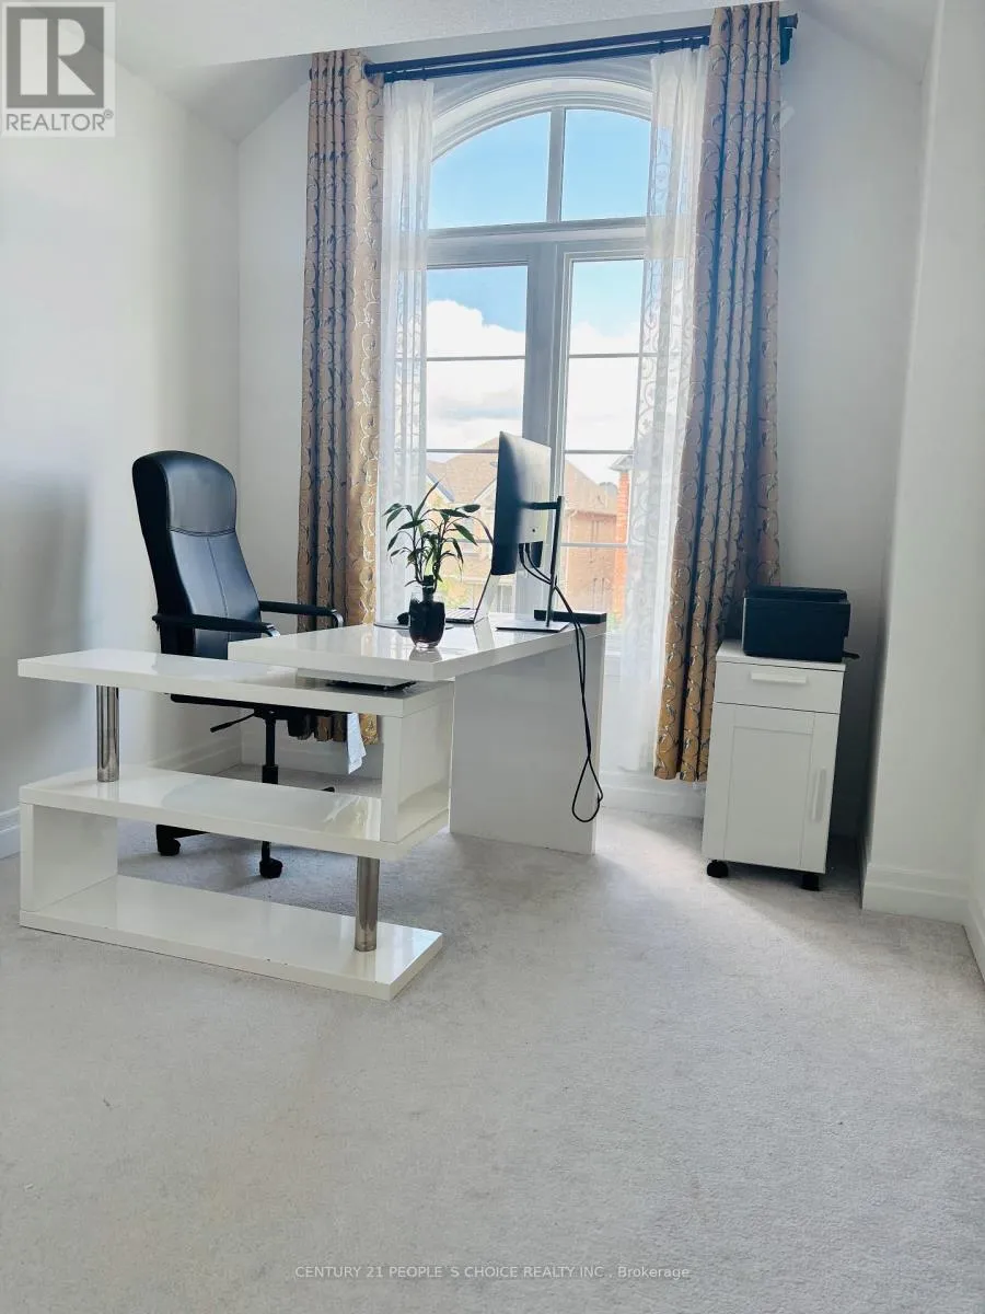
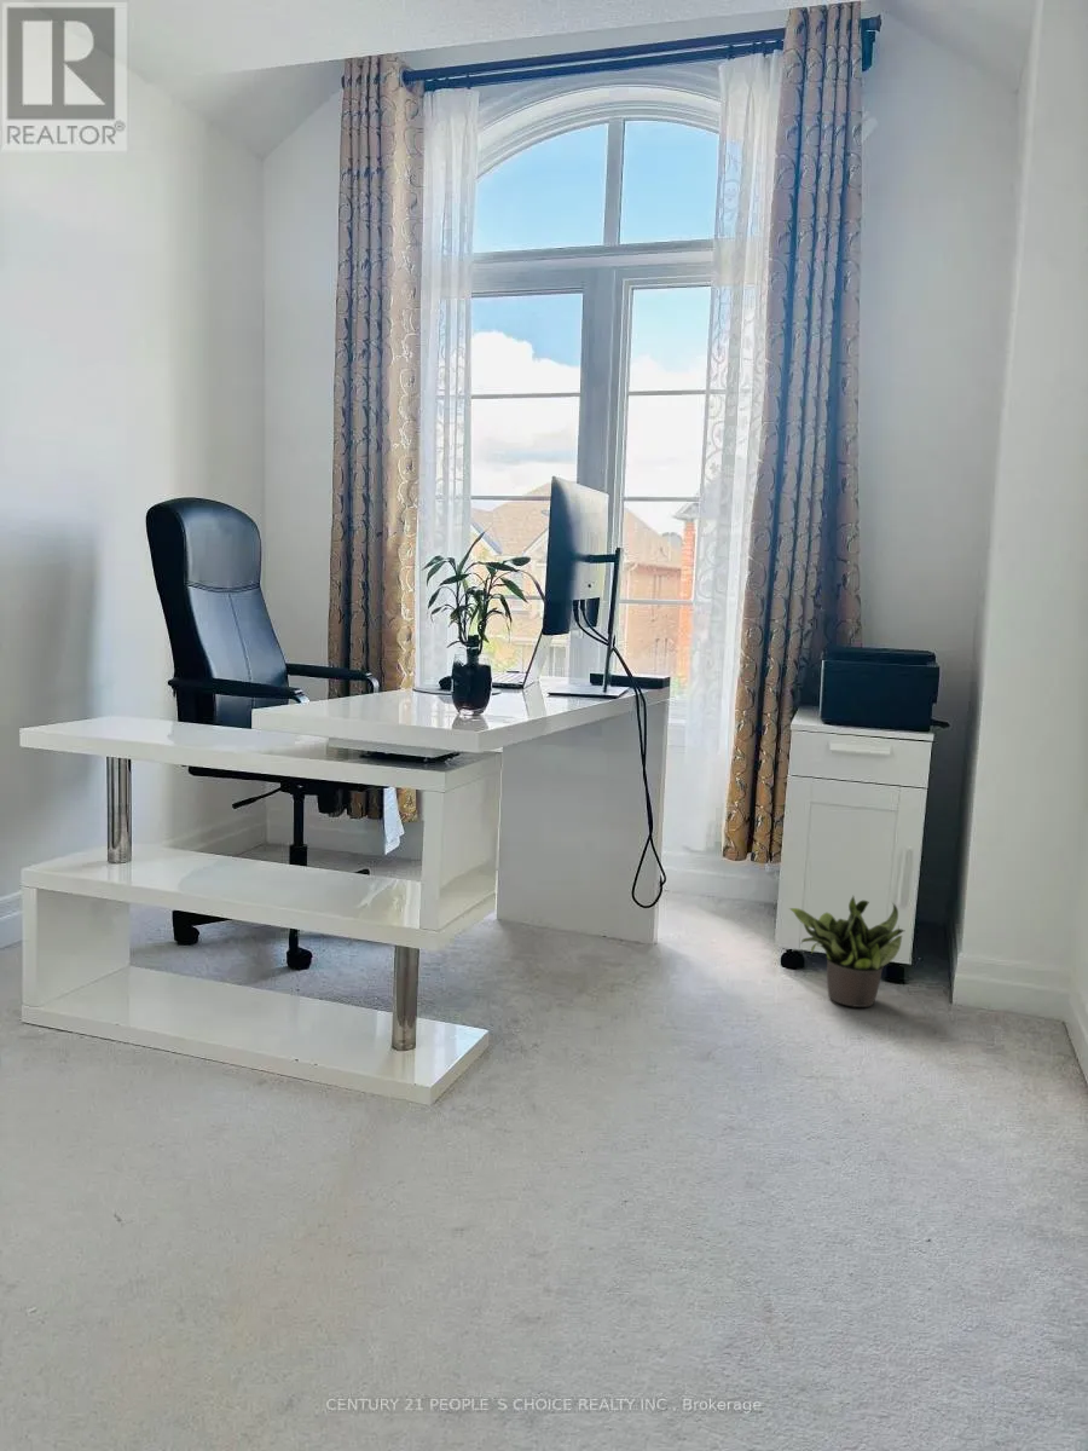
+ potted plant (843, 943)
